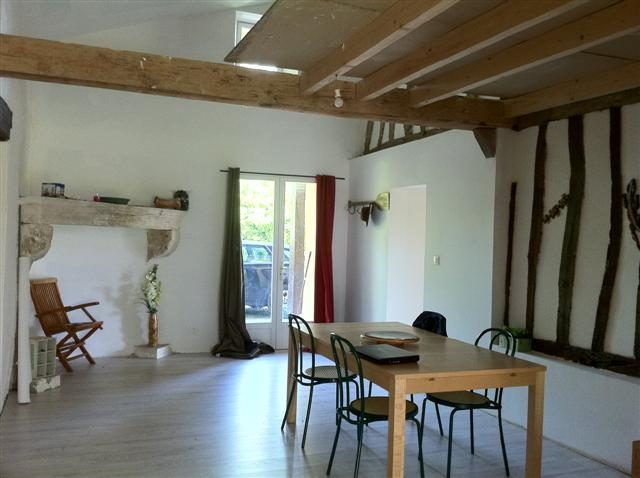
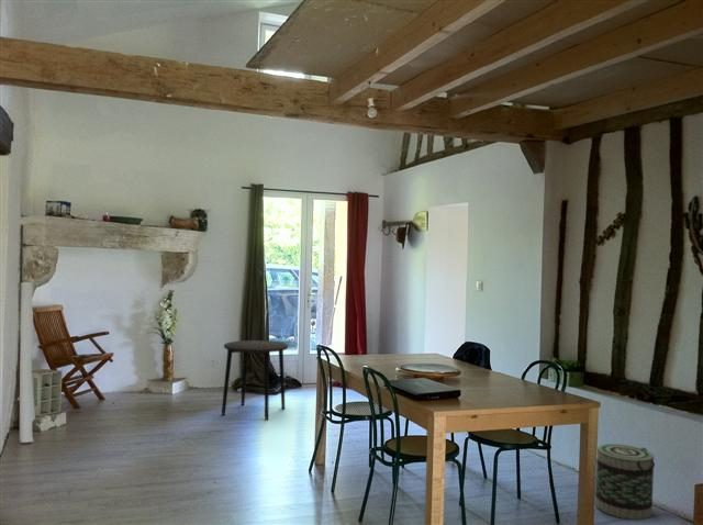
+ side table (245, 378)
+ basket (625, 478)
